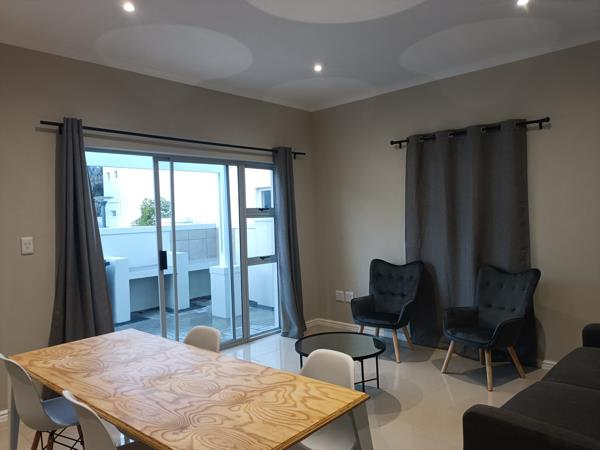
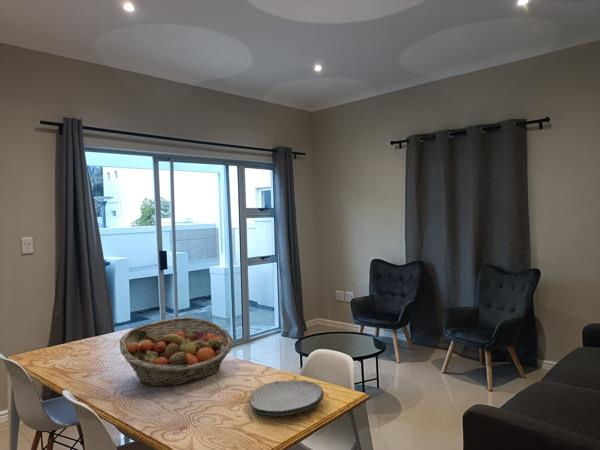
+ fruit basket (178, 349)
+ plate (286, 397)
